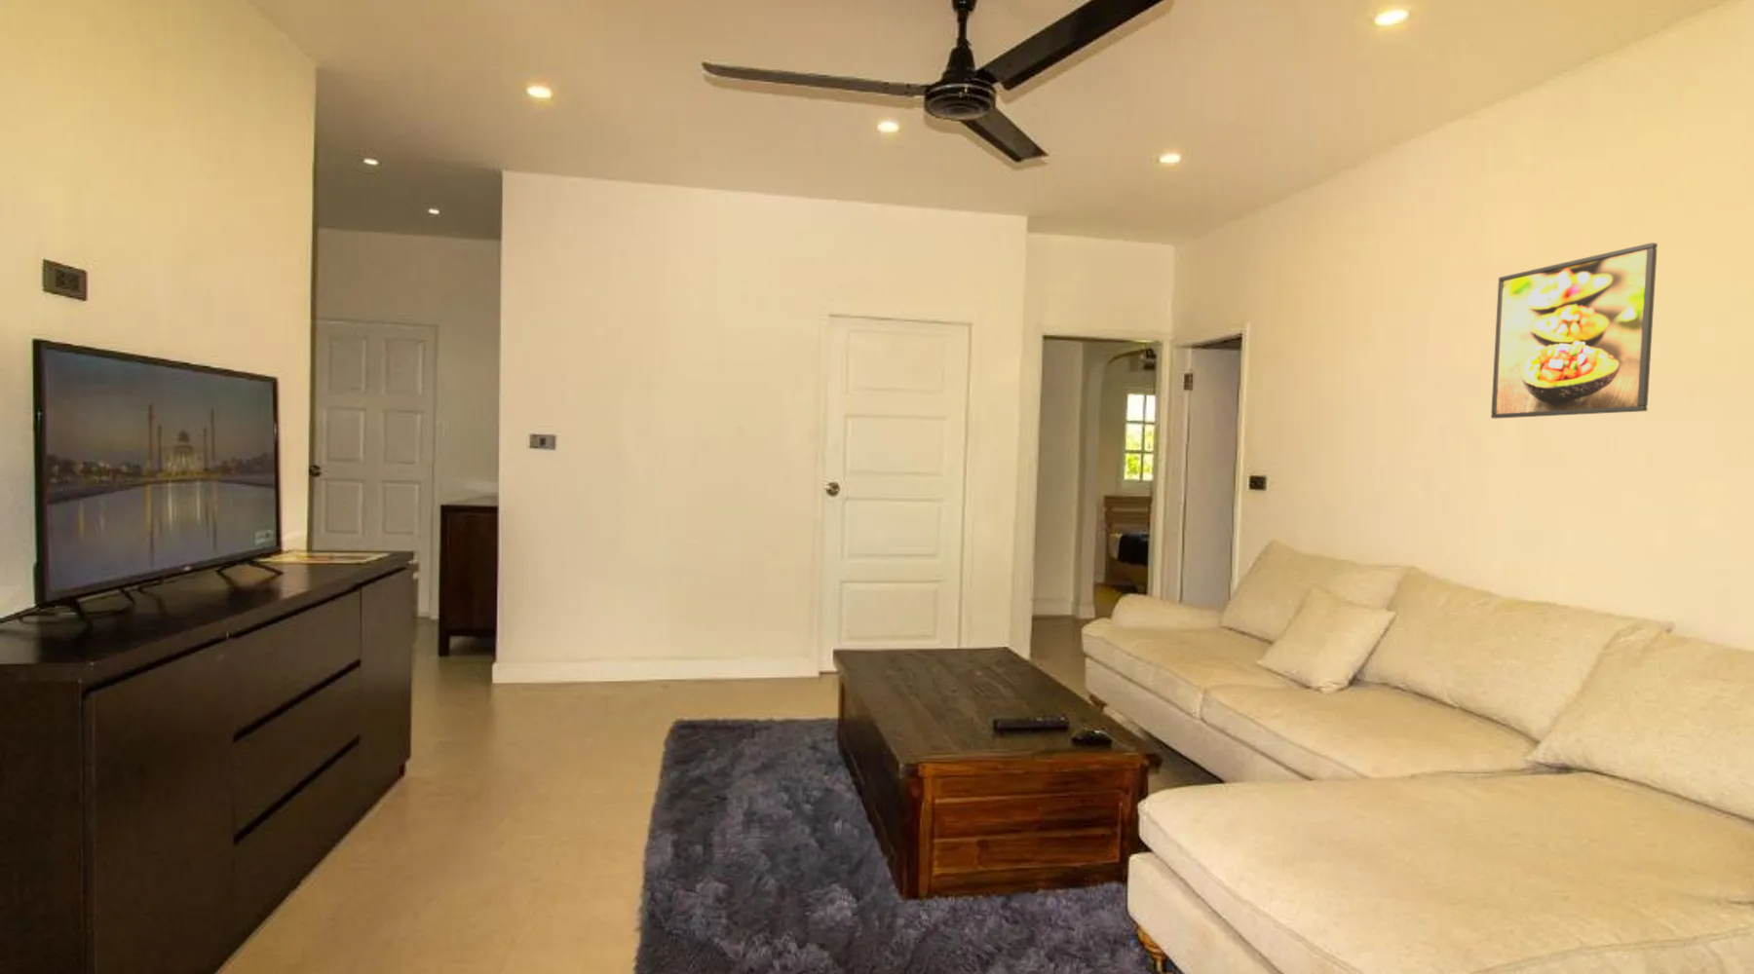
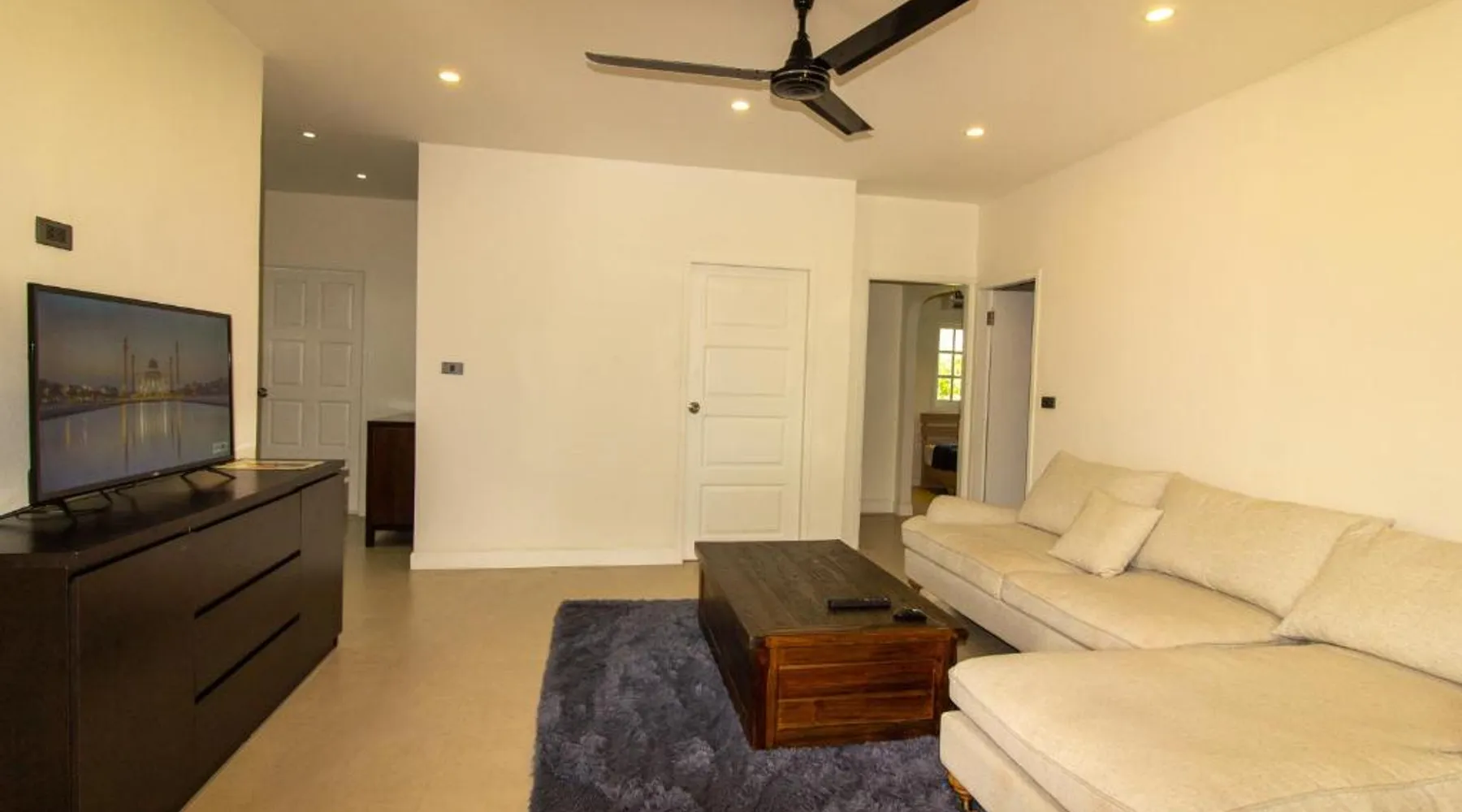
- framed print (1566, 338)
